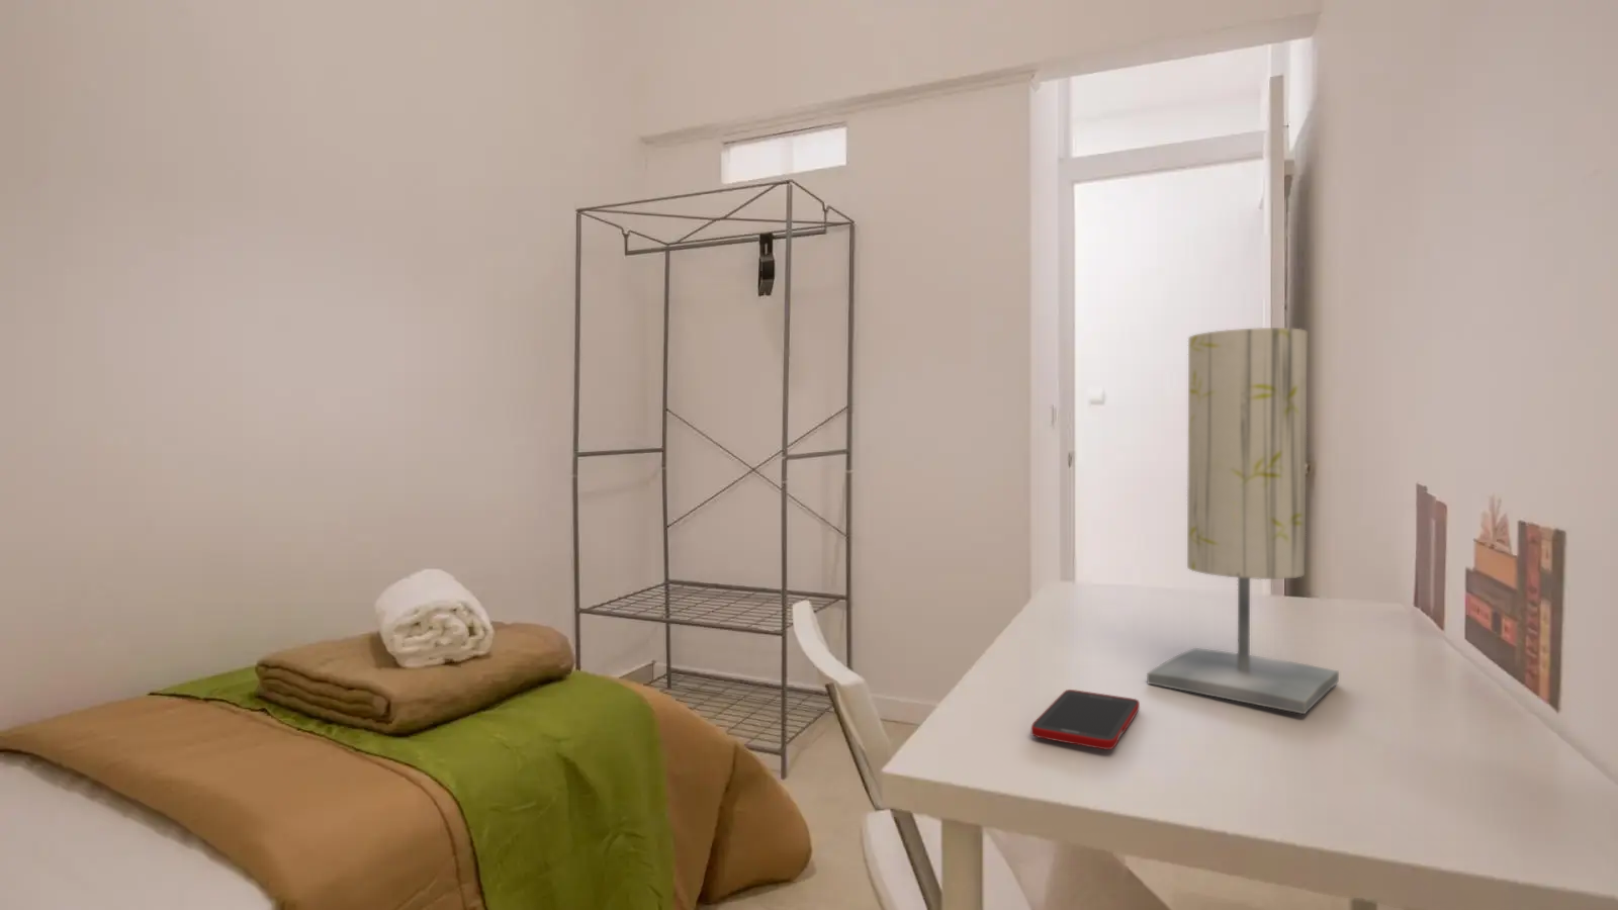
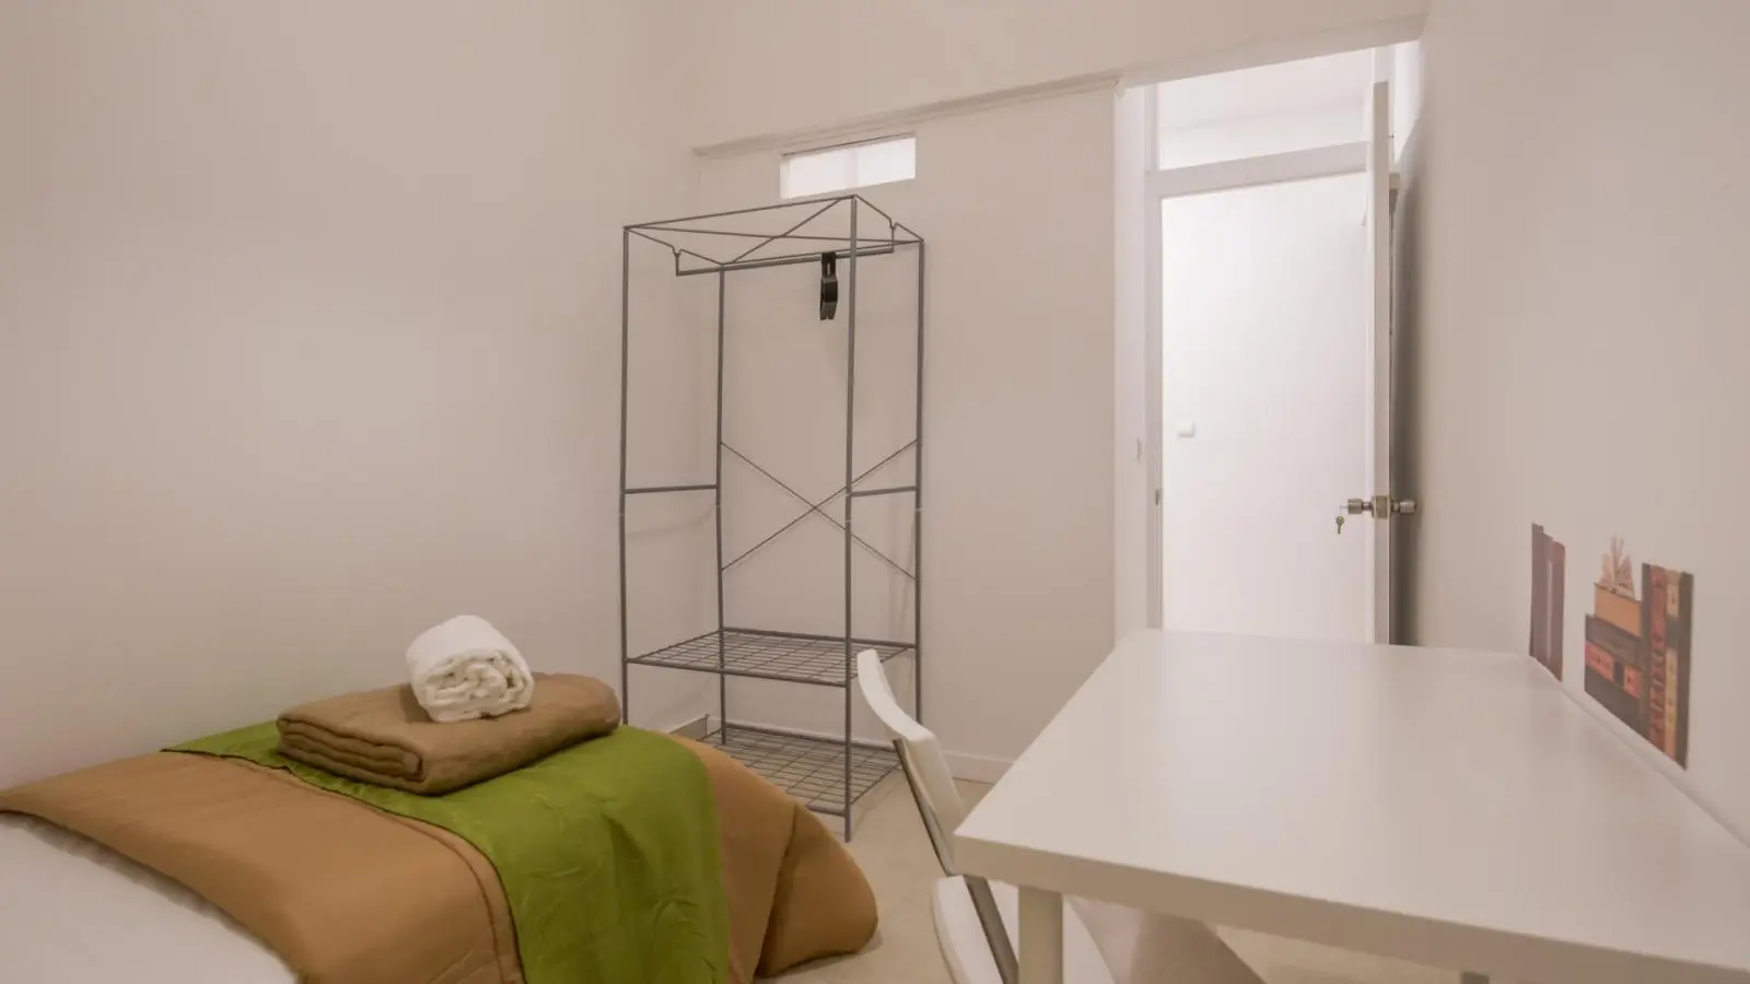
- table lamp (1244, 509)
- cell phone (1087, 717)
